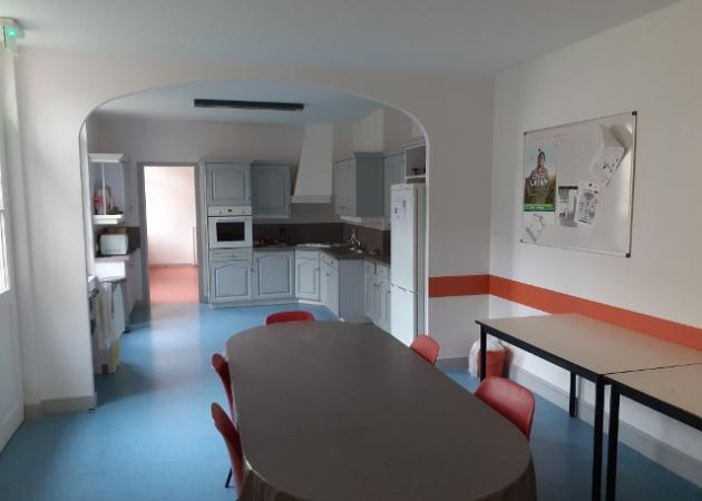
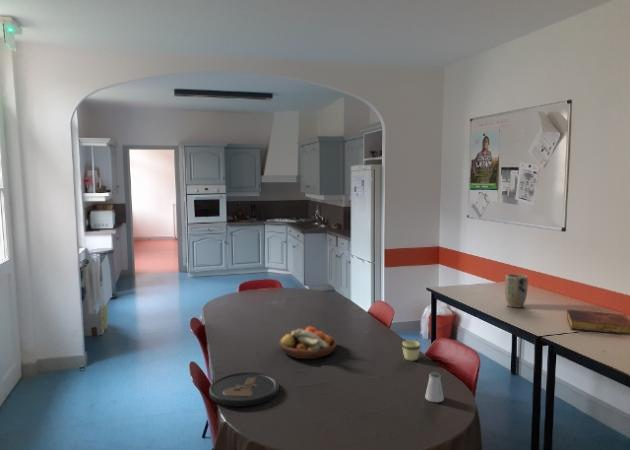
+ mug (409, 349)
+ plant pot (515, 290)
+ fruit bowl (308, 339)
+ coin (244, 388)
+ saltshaker (434, 385)
+ book (598, 321)
